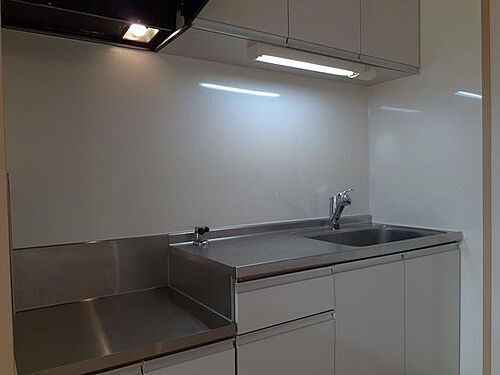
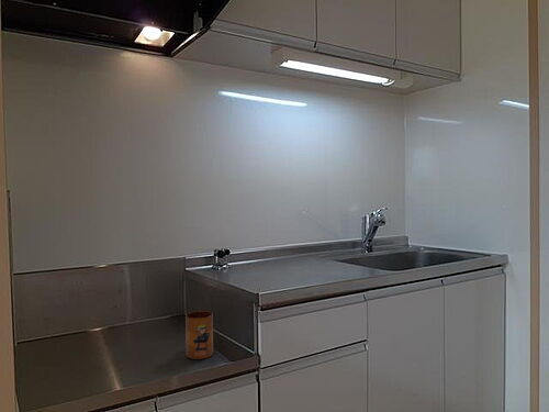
+ mug (199, 332)
